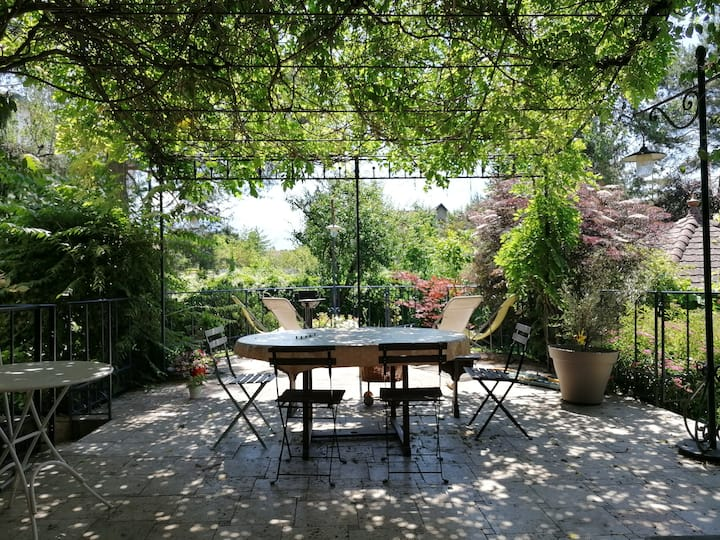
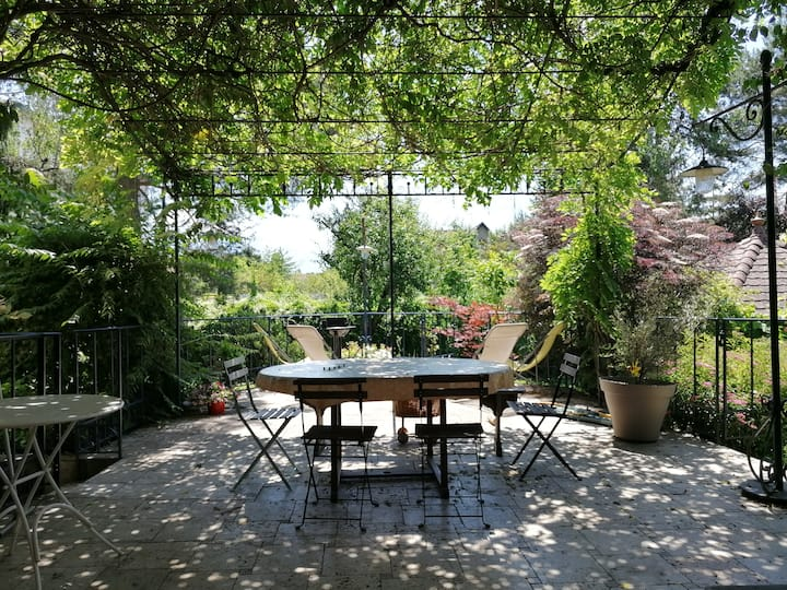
- potted plant (197, 385)
